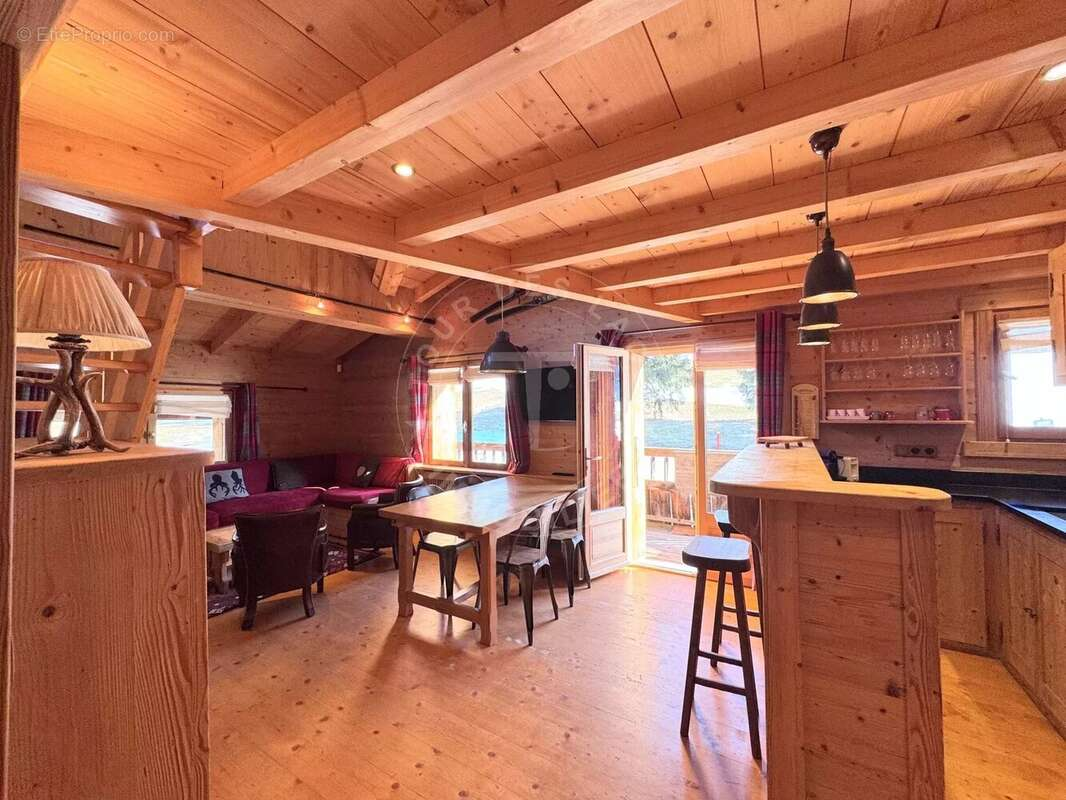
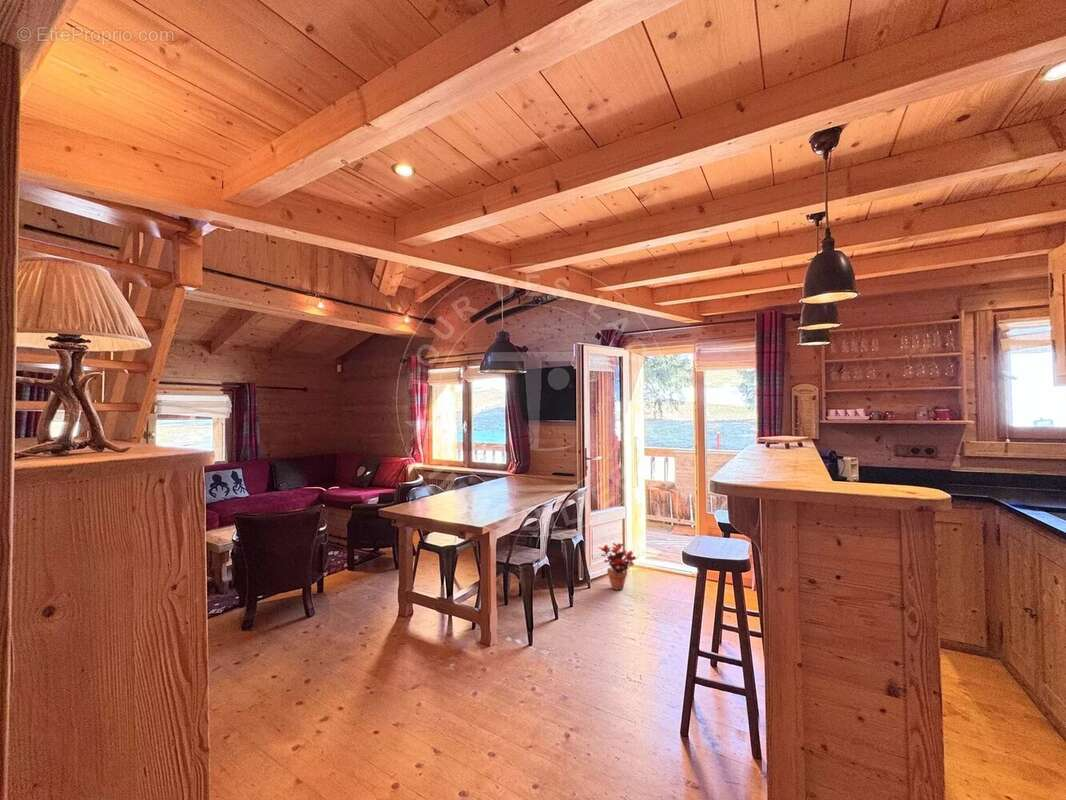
+ potted plant (619, 567)
